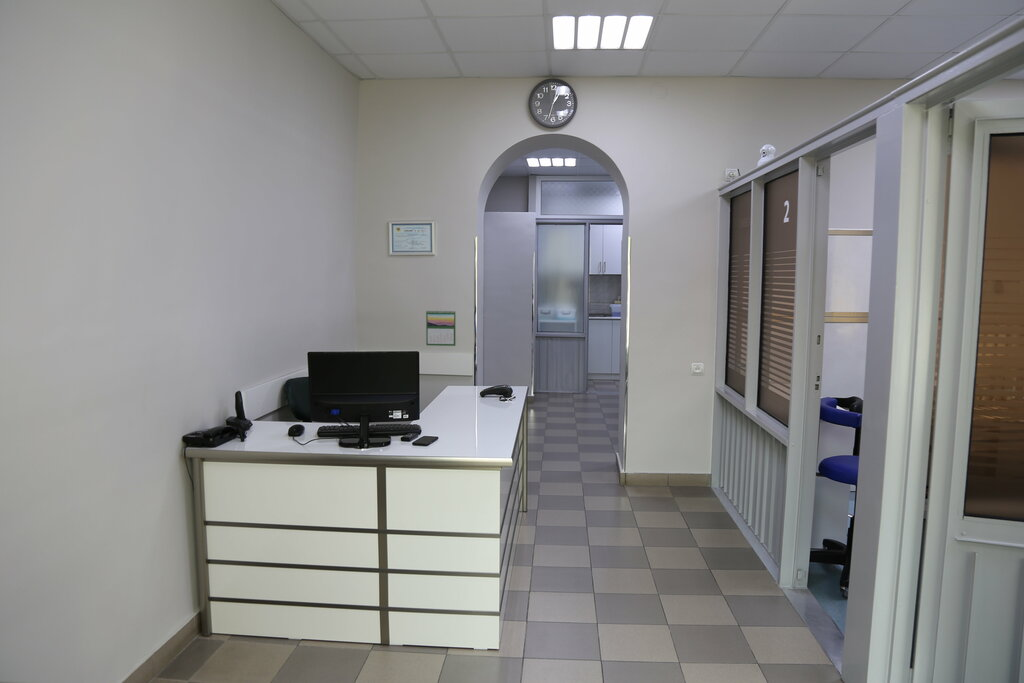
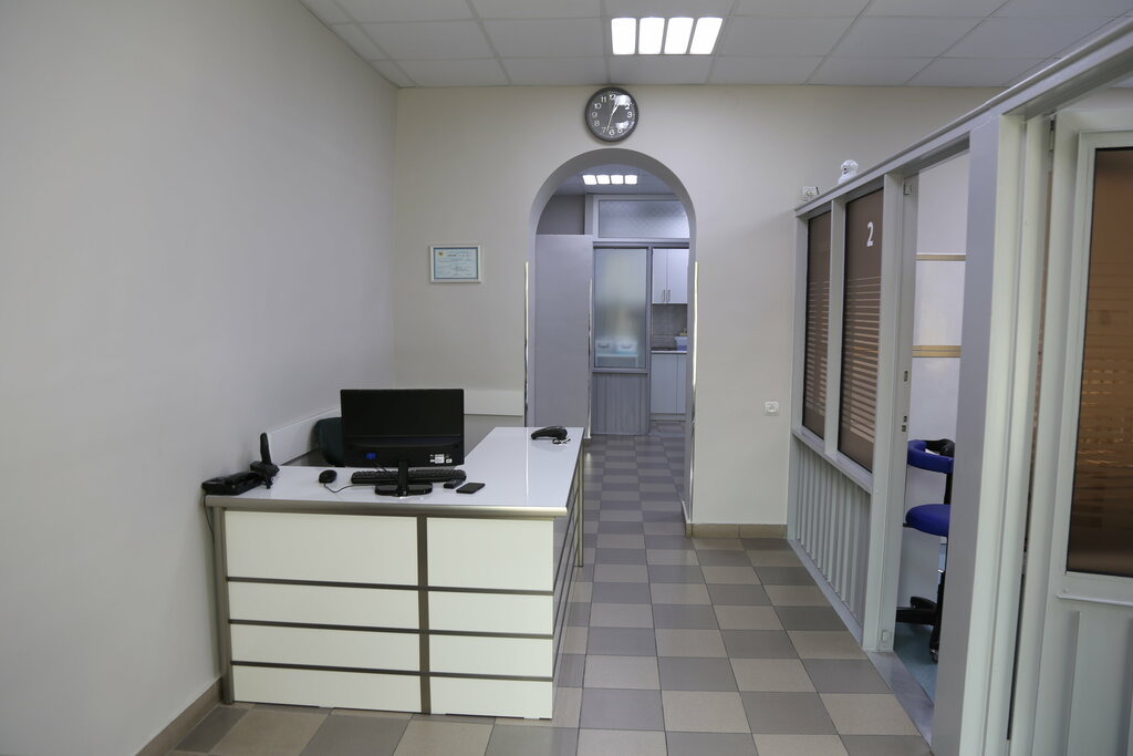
- calendar (440, 327)
